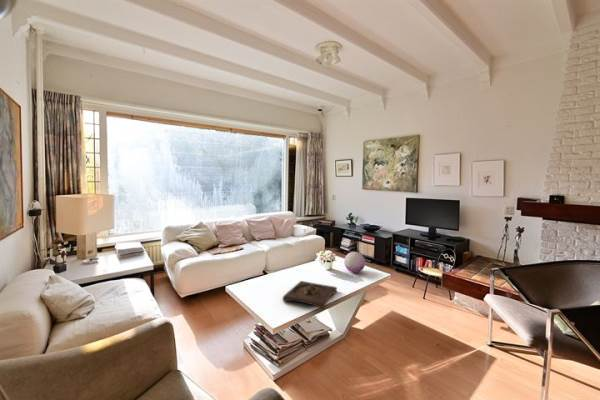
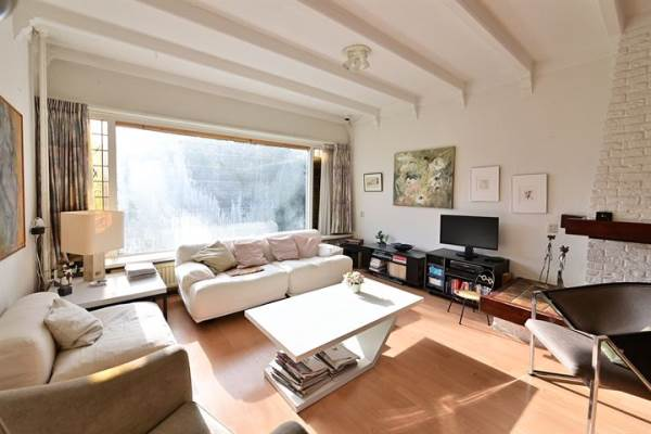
- wooden tray (310, 290)
- decorative orb (354, 262)
